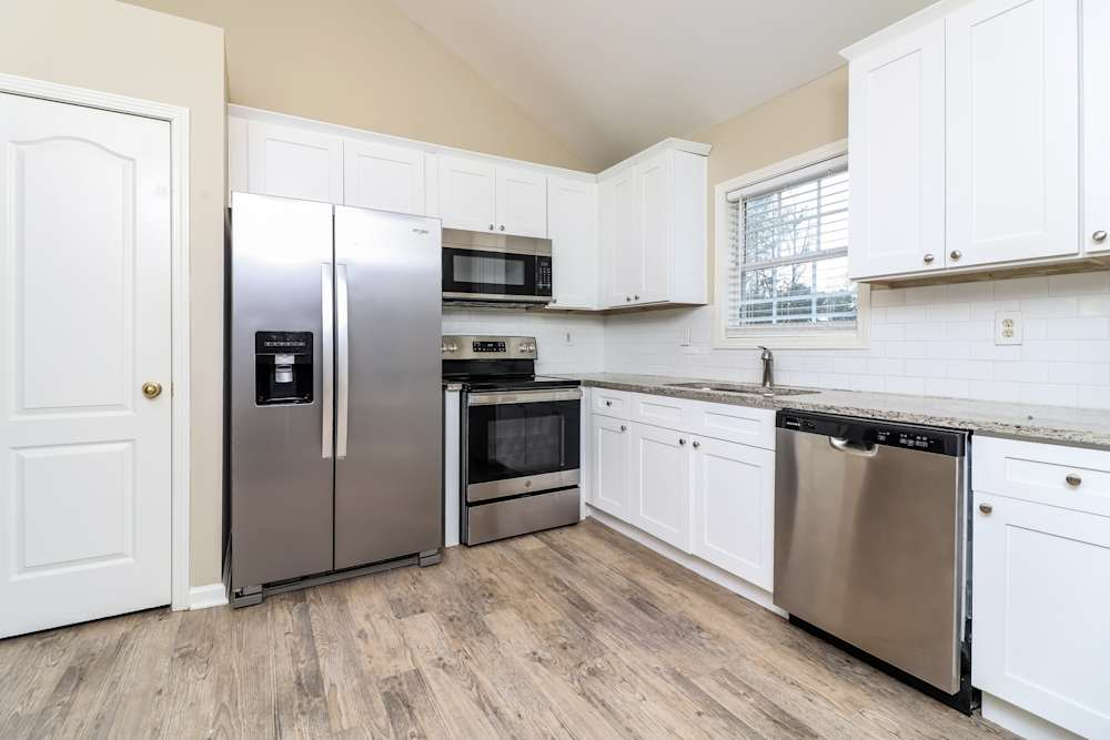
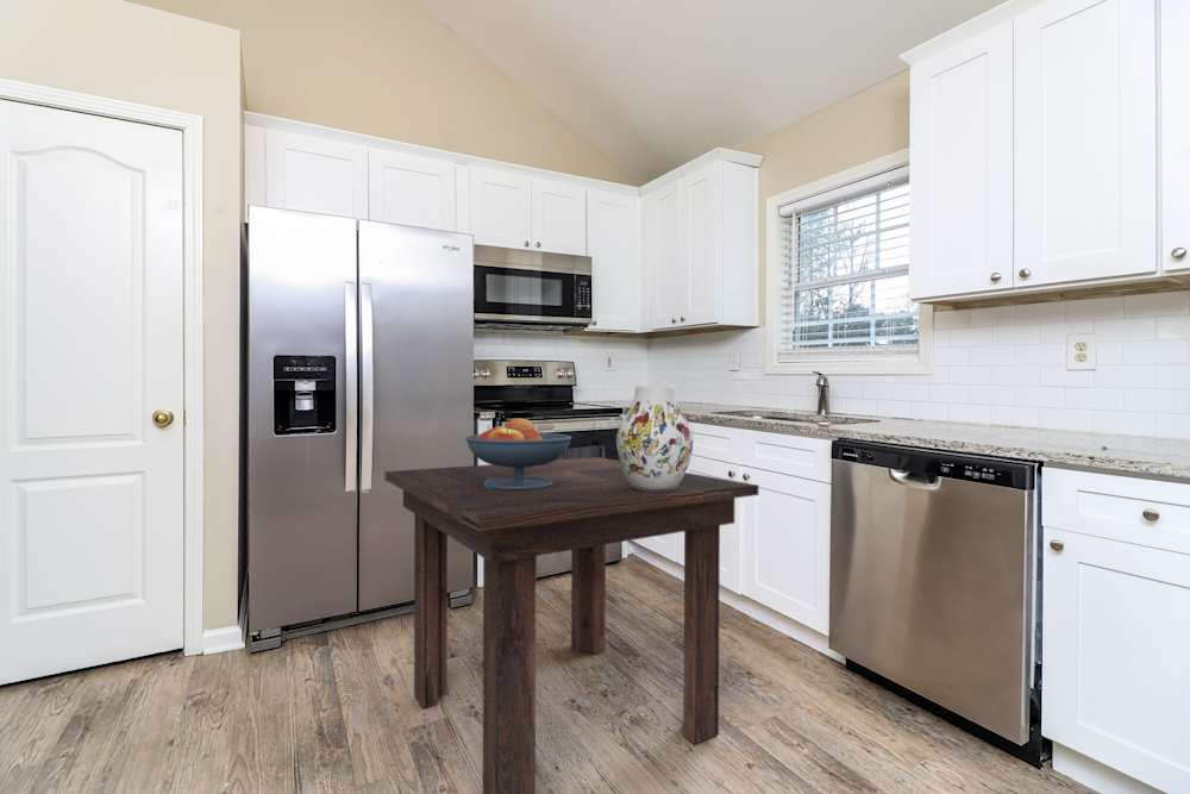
+ vase (654, 437)
+ dining table (571, 595)
+ fruit bowl (519, 451)
